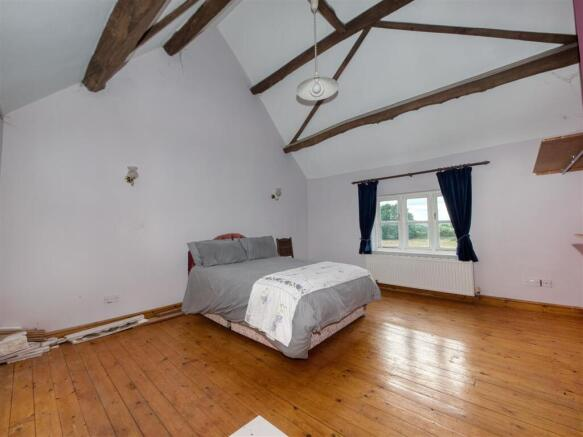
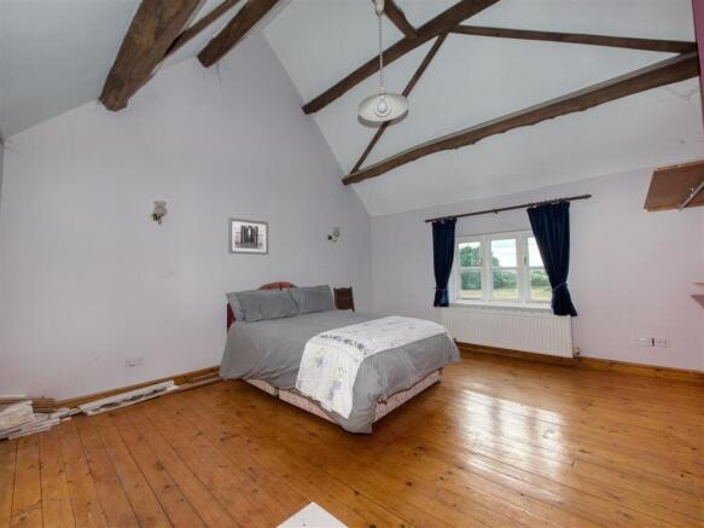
+ wall art (249, 237)
